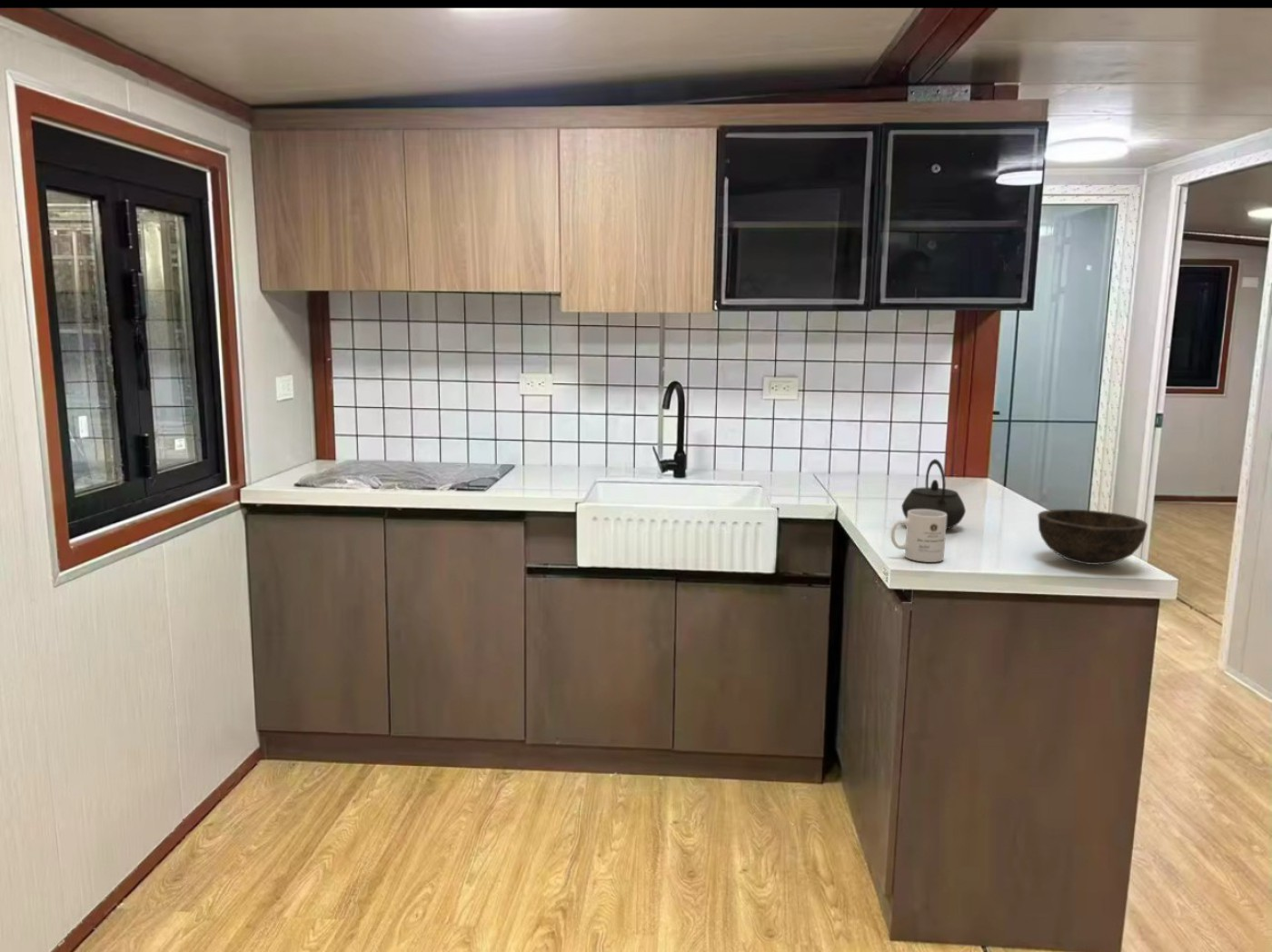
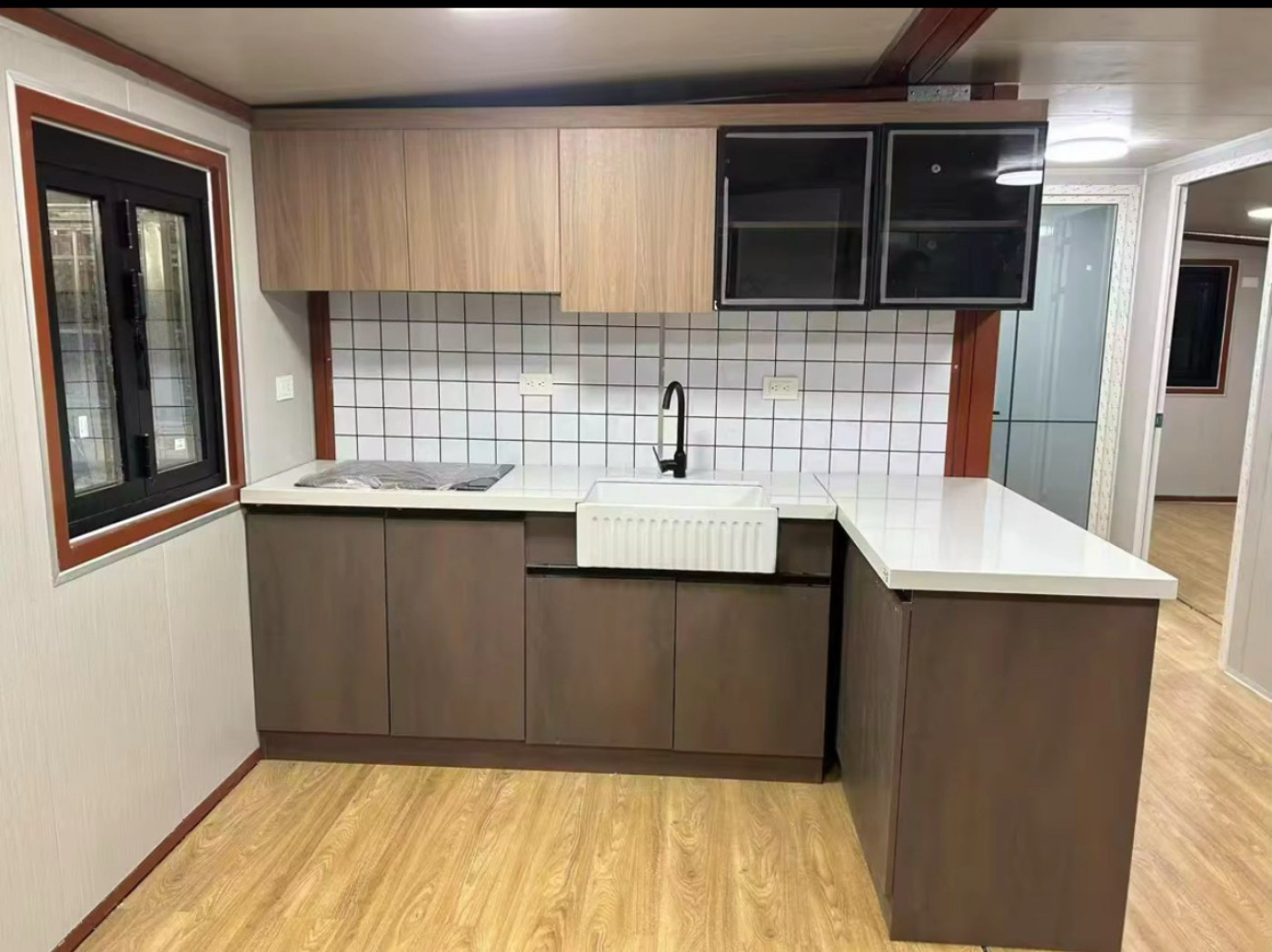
- bowl (1088, 540)
- kettle (932, 492)
- mug (918, 535)
